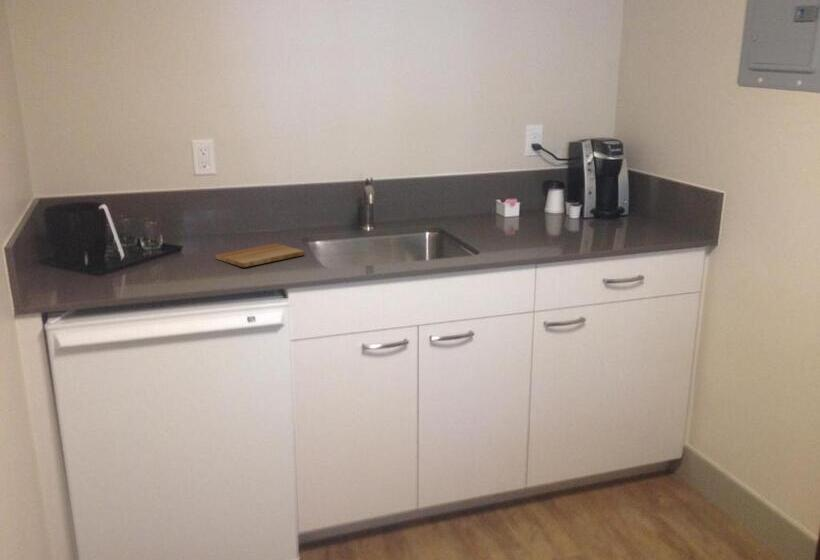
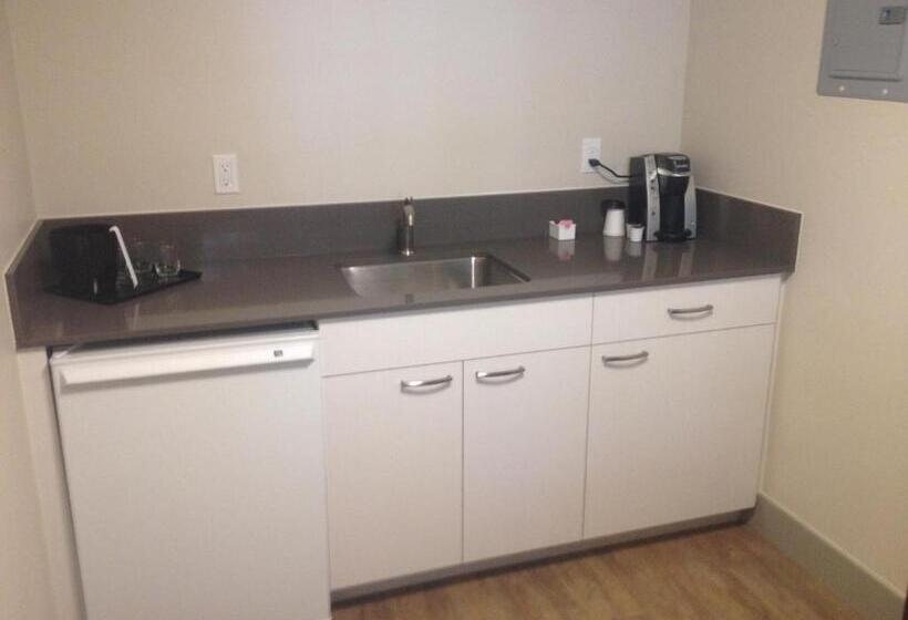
- cutting board (260, 254)
